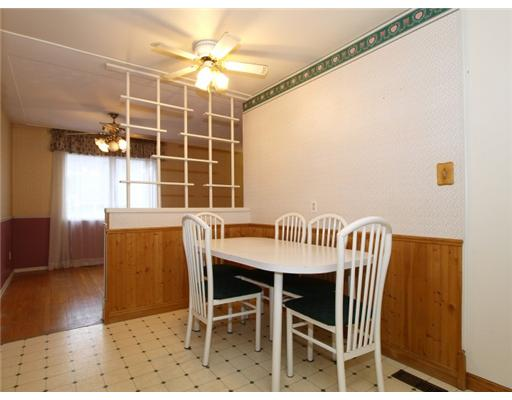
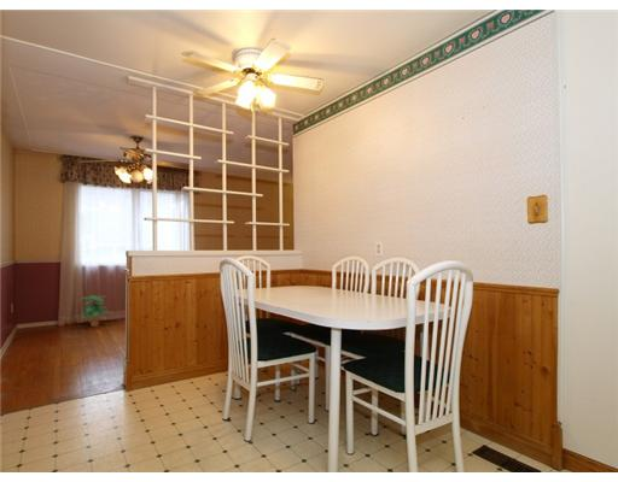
+ potted plant (94, 311)
